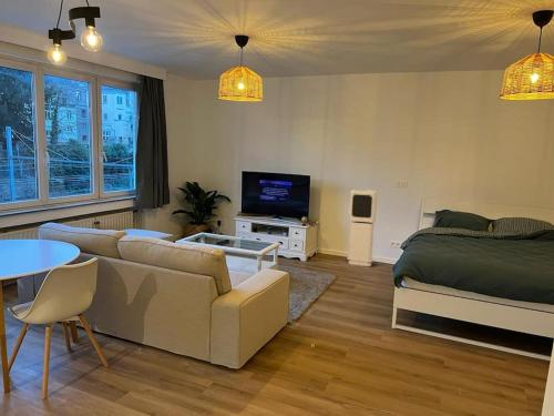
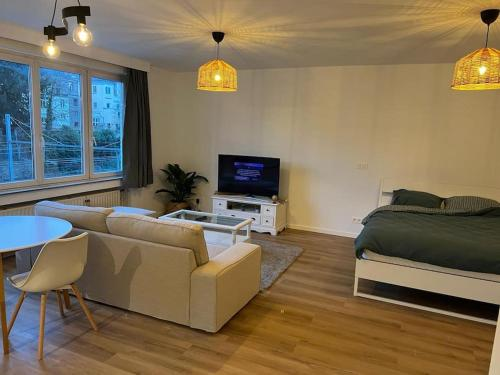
- air purifier (362, 226)
